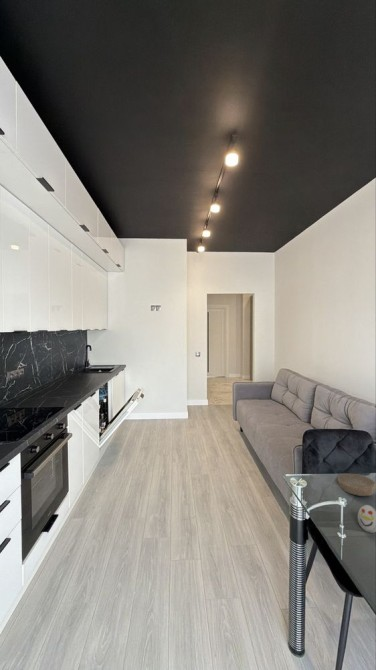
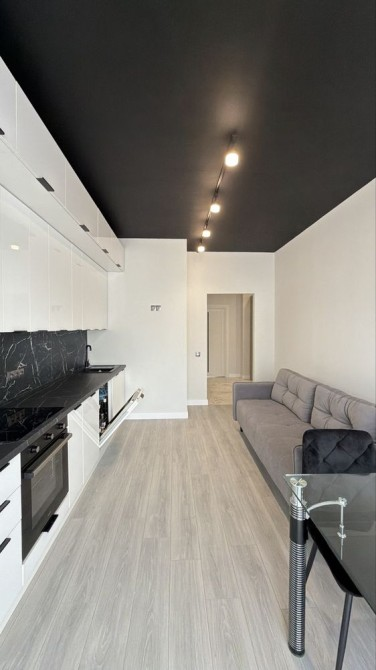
- decorative egg (368, 517)
- bowl (356, 484)
